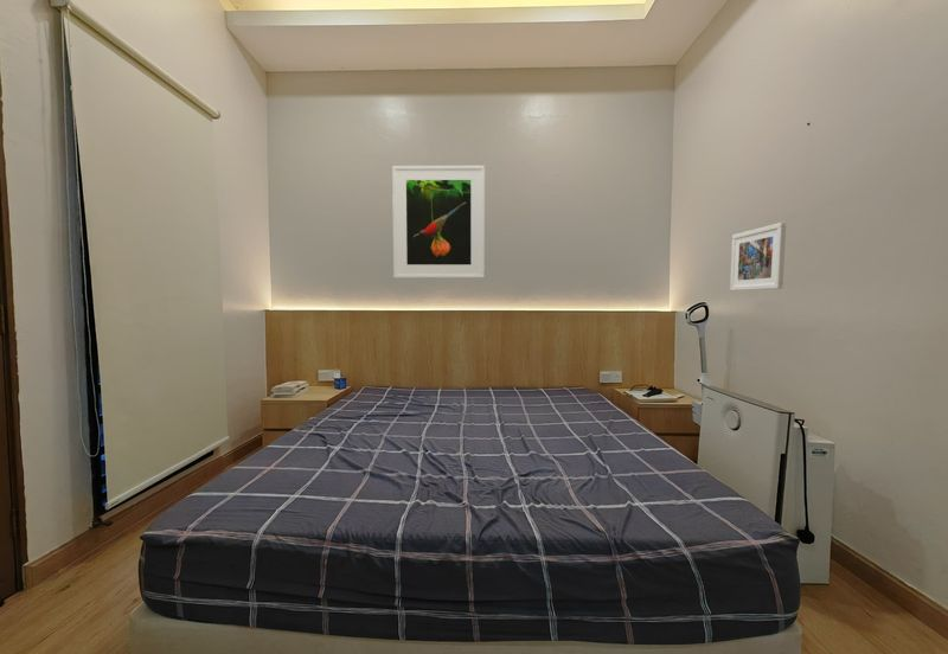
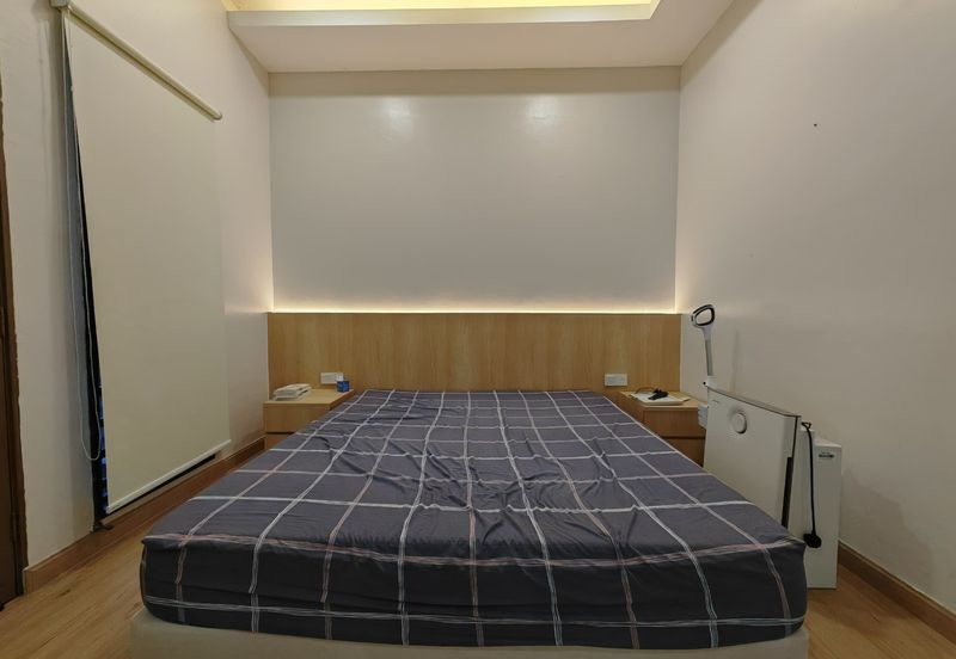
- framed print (755, 259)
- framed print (438, 222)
